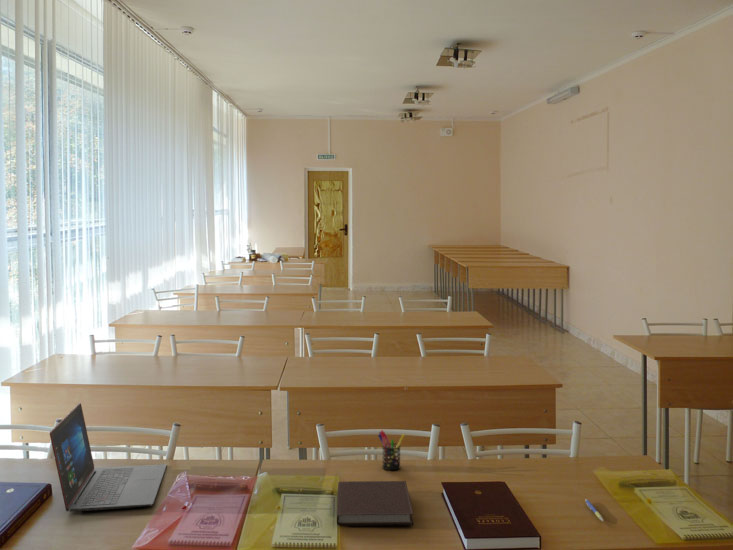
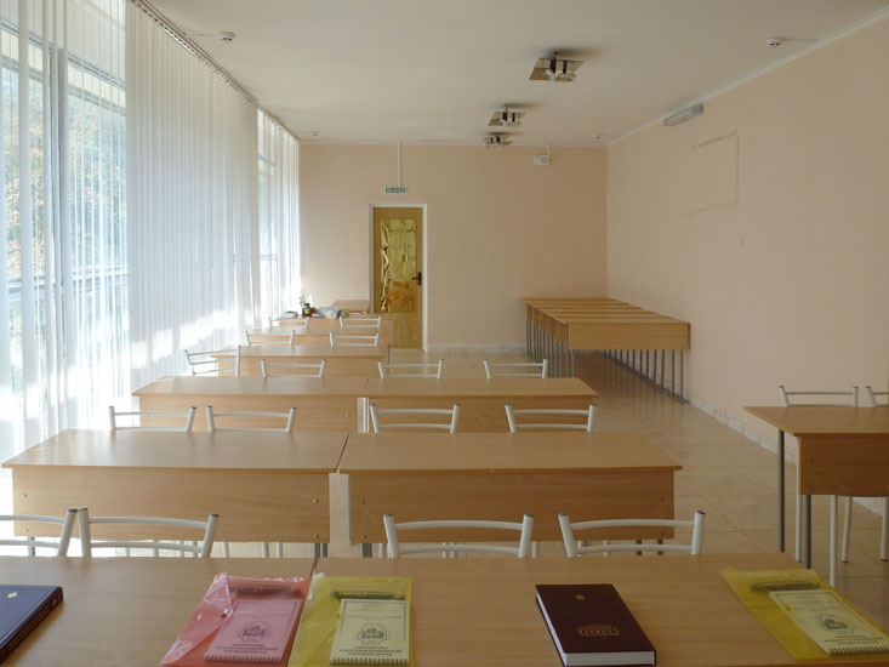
- laptop (113, 467)
- pen holder (390, 449)
- notebook (373, 501)
- pen (594, 510)
